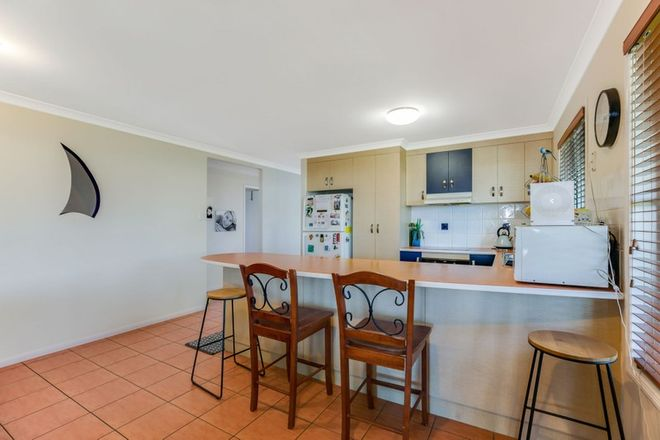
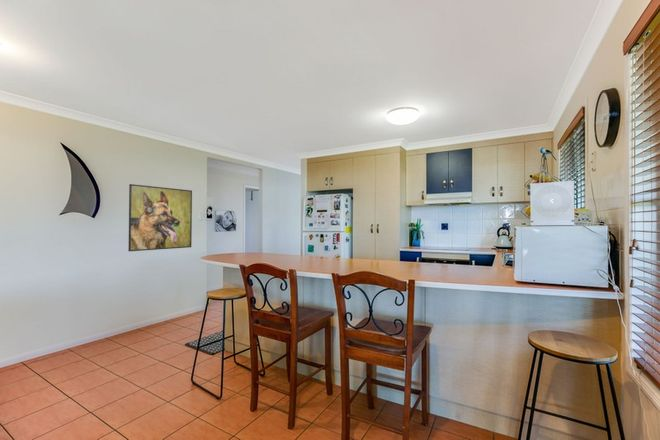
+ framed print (162, 218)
